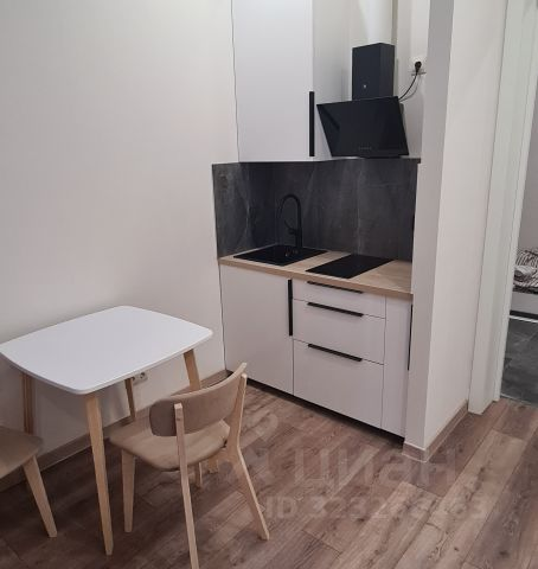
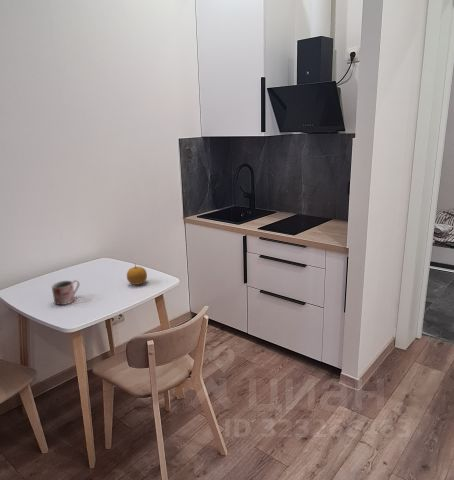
+ mug (67, 291)
+ fruit (136, 273)
